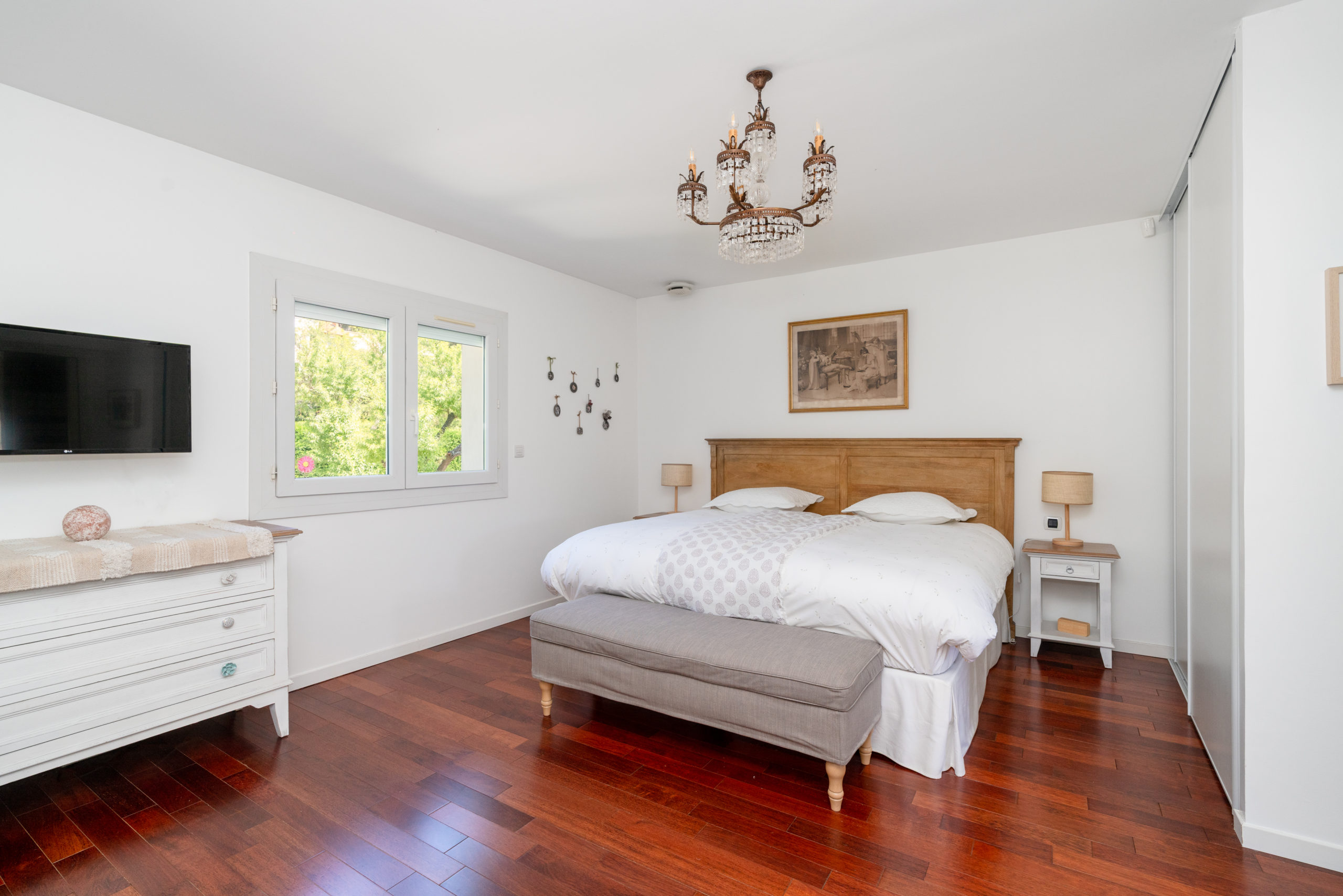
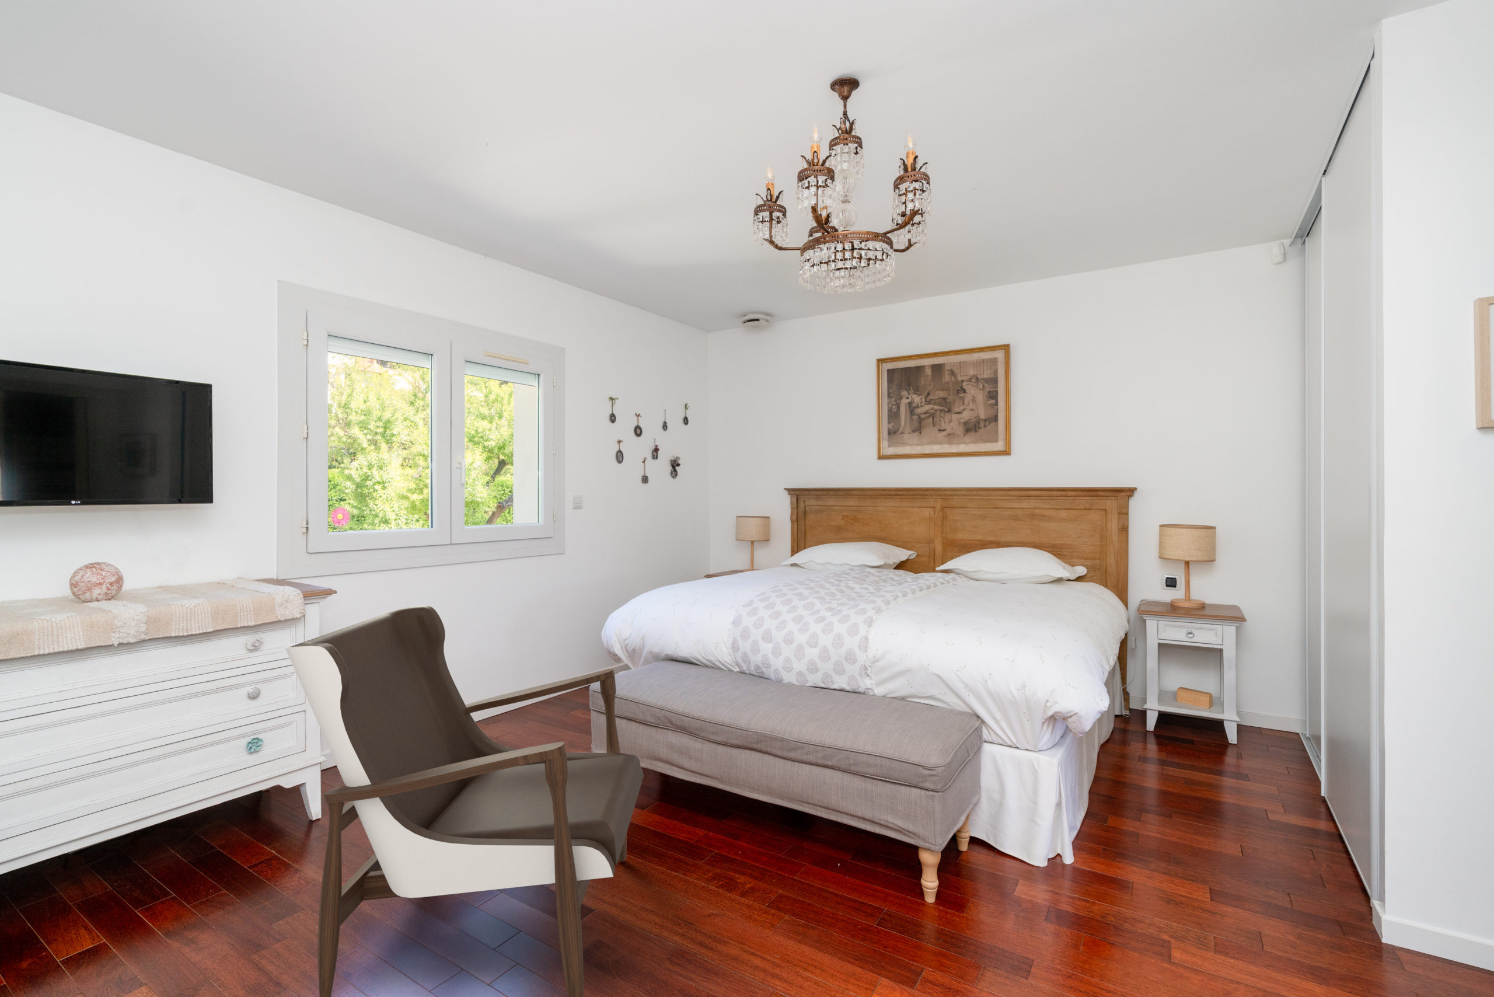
+ armchair (487, 773)
